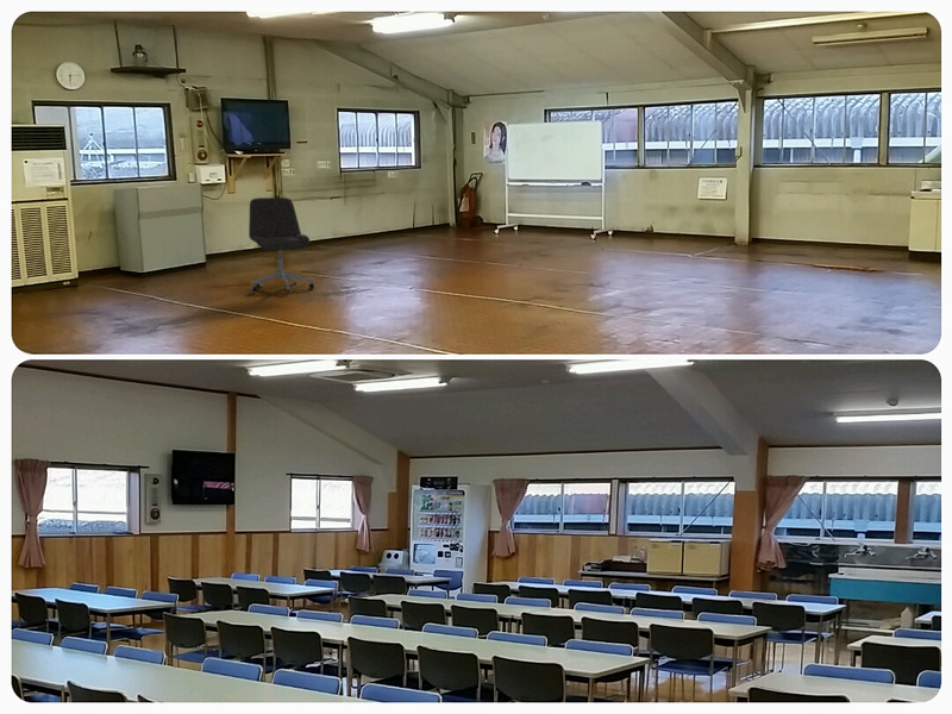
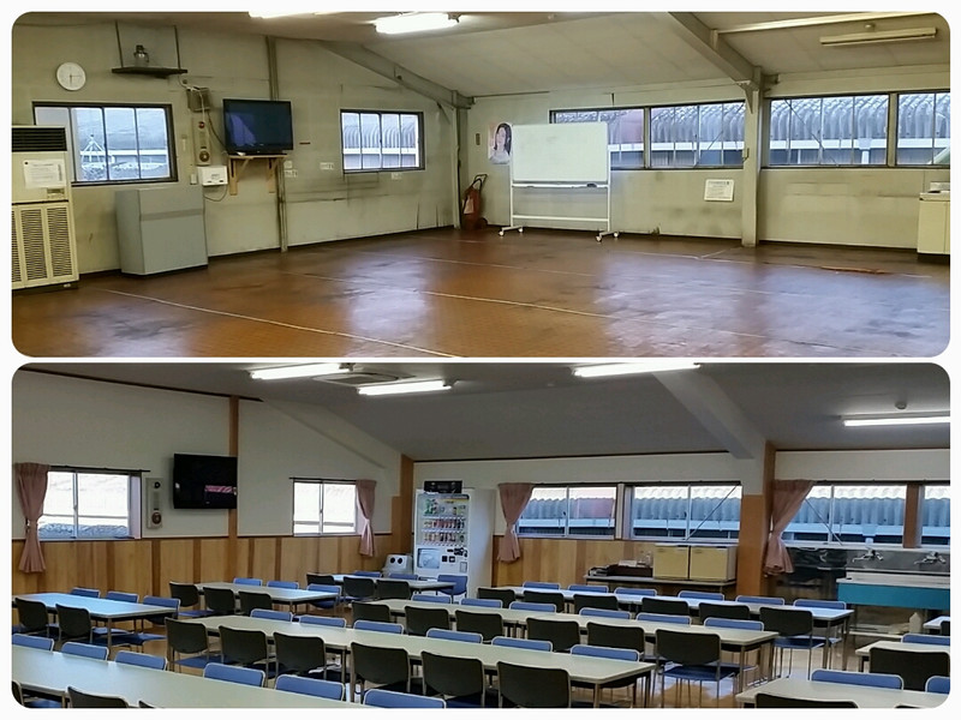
- office chair (278, 243)
